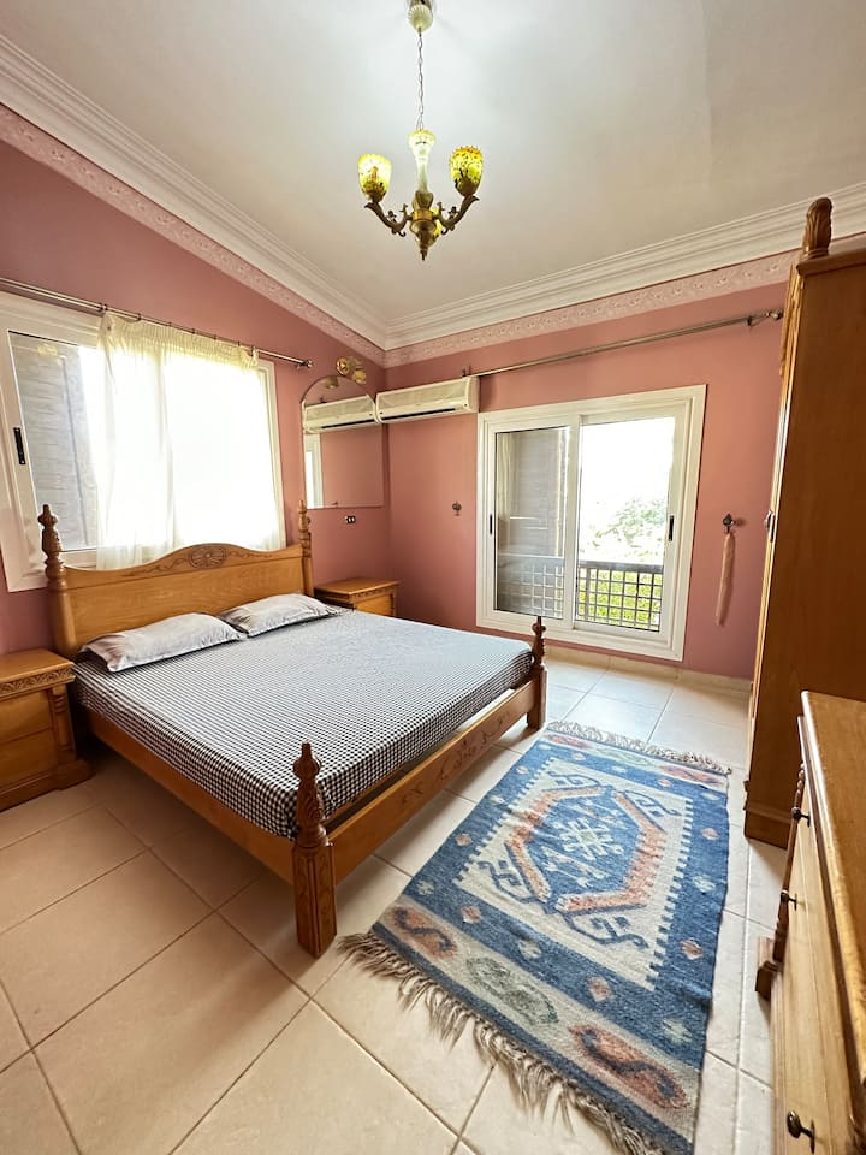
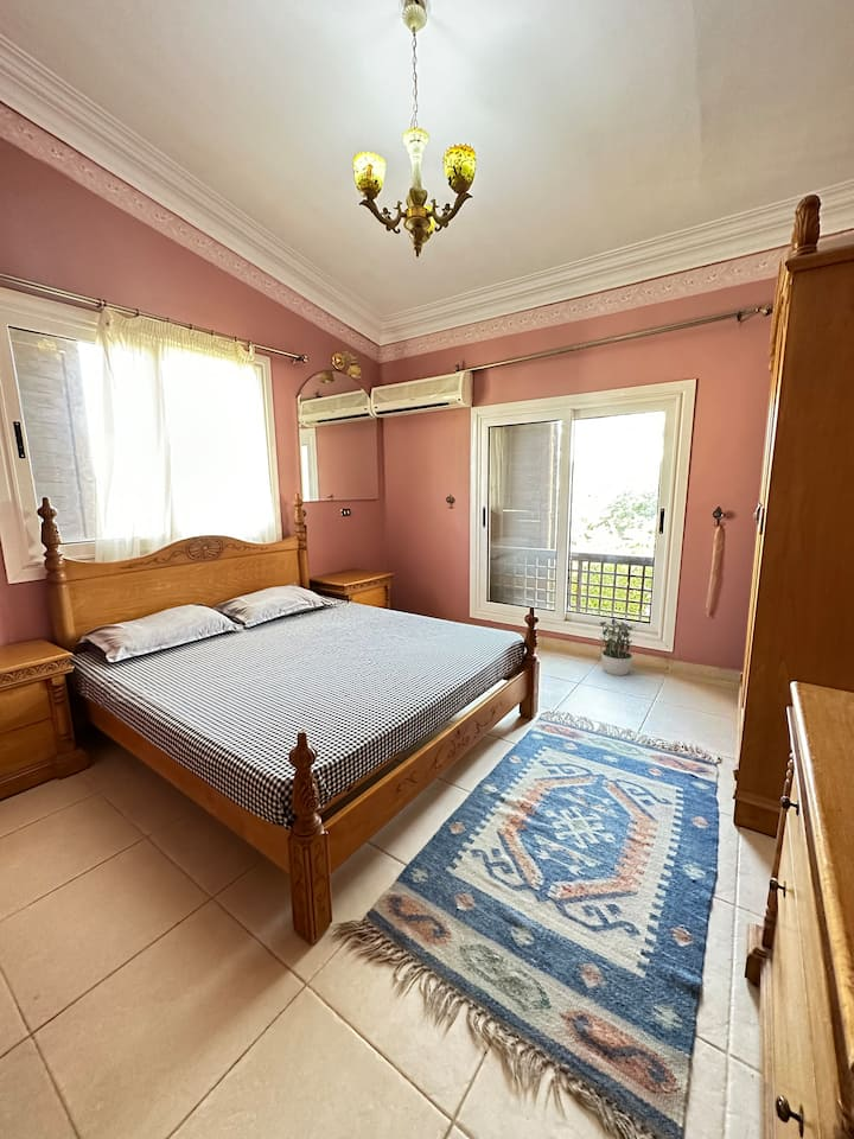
+ potted plant (616, 644)
